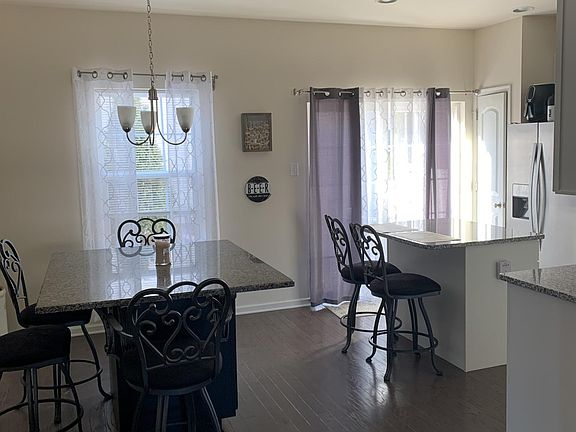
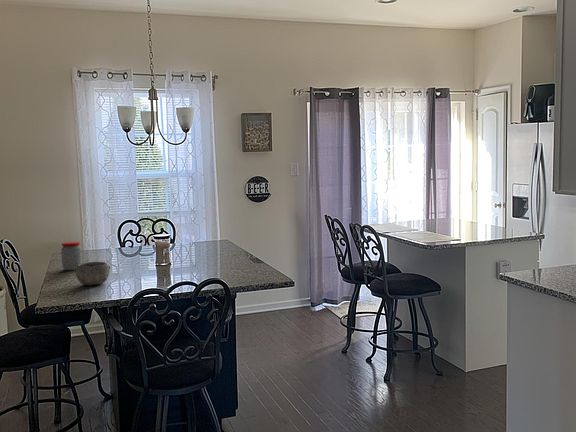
+ jar (71, 255)
+ bowl (92, 273)
